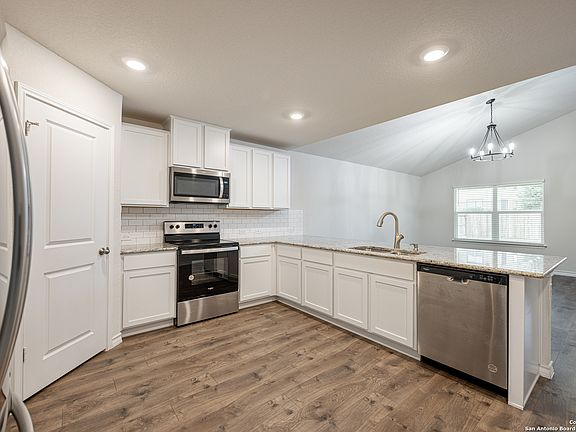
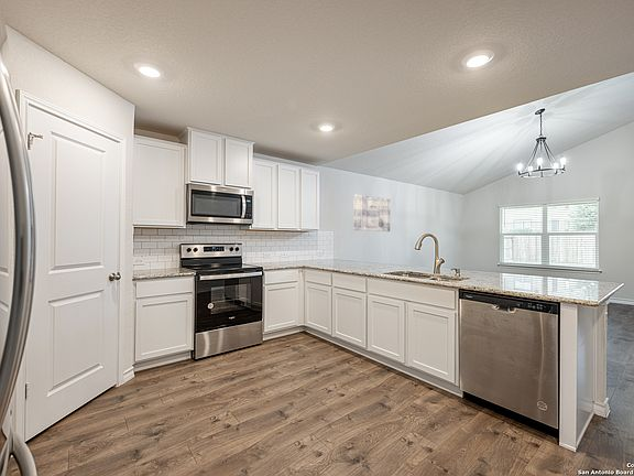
+ wall art (372, 214)
